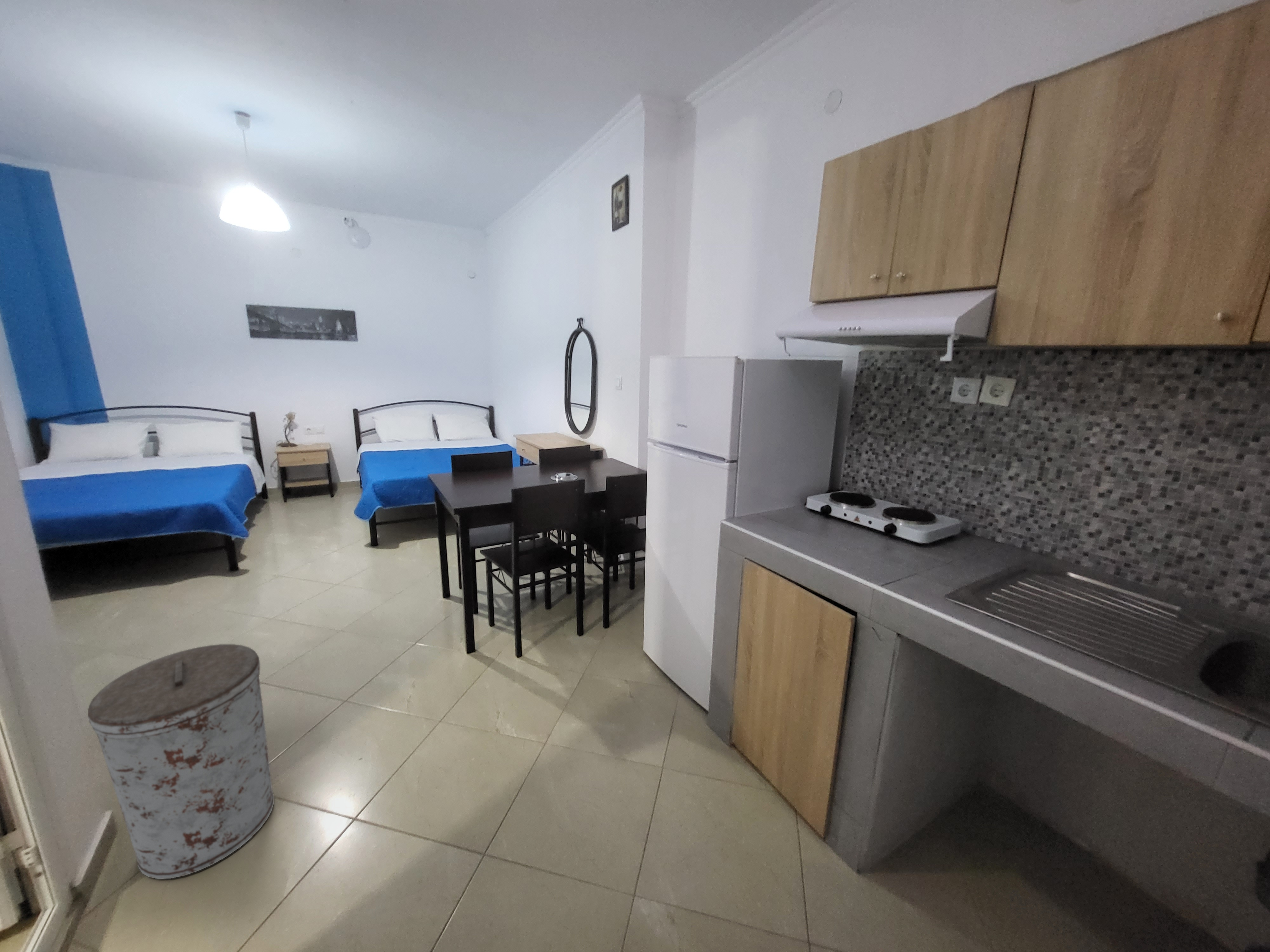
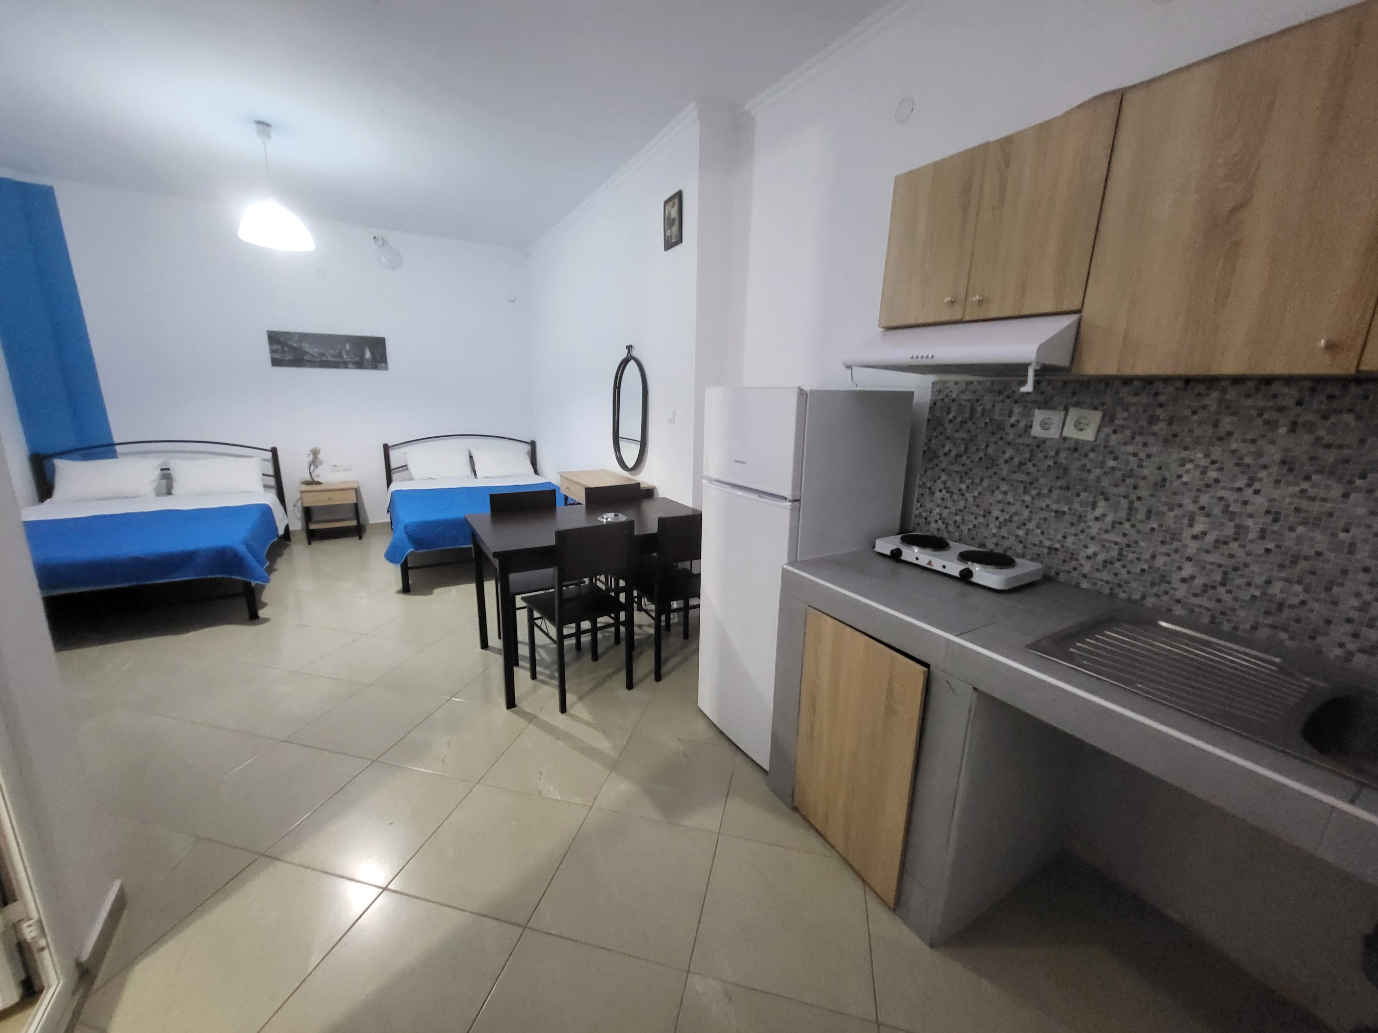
- trash can (195, 751)
